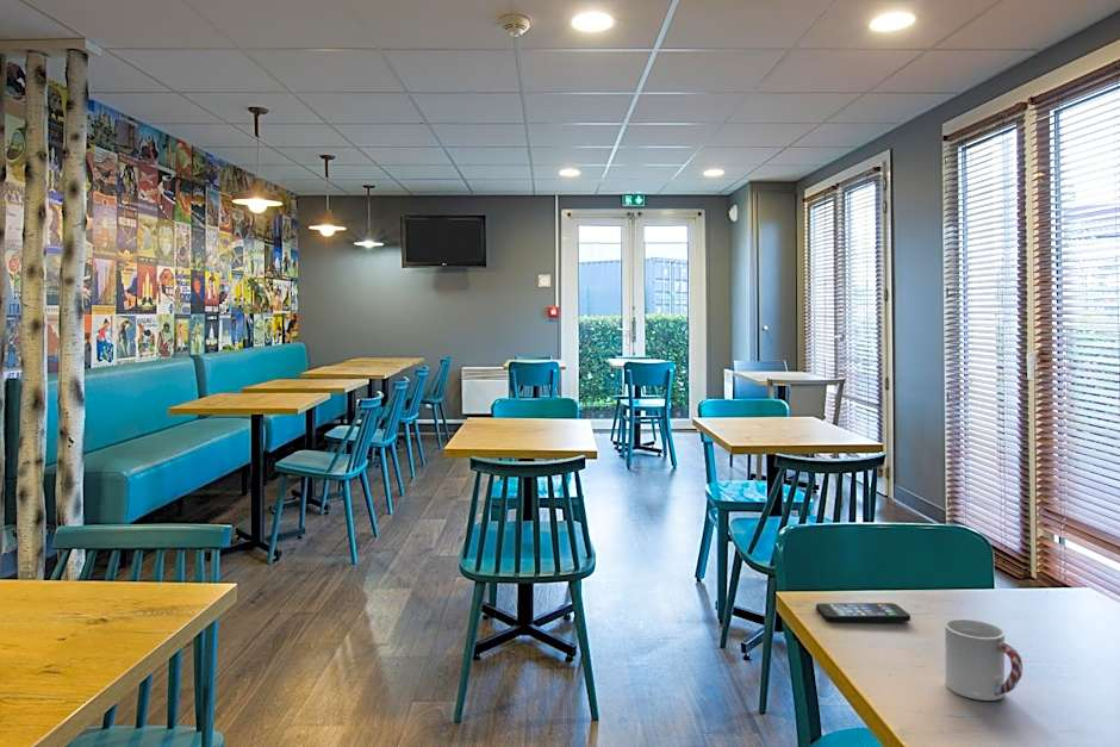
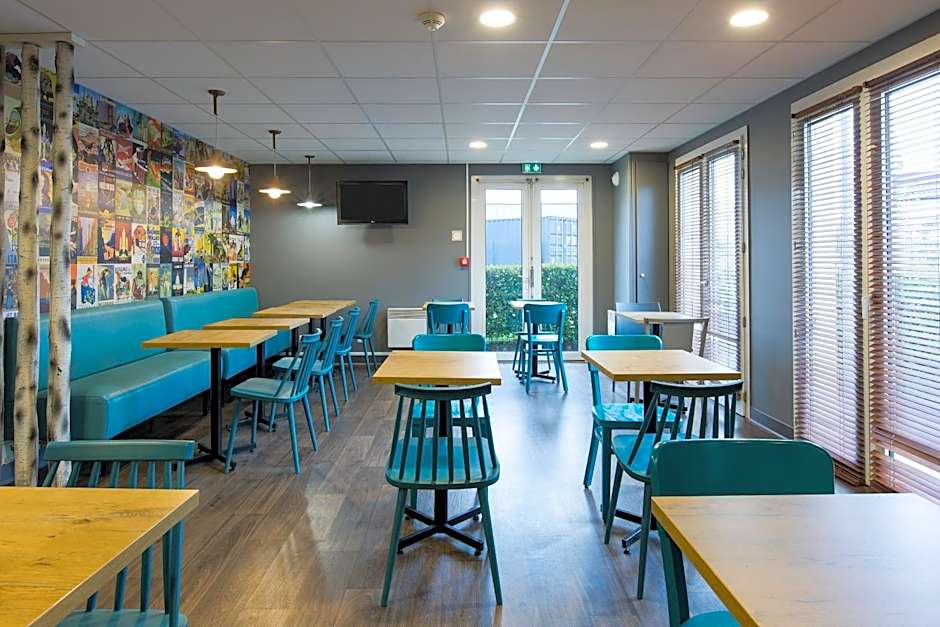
- cup (984, 662)
- smartphone (861, 611)
